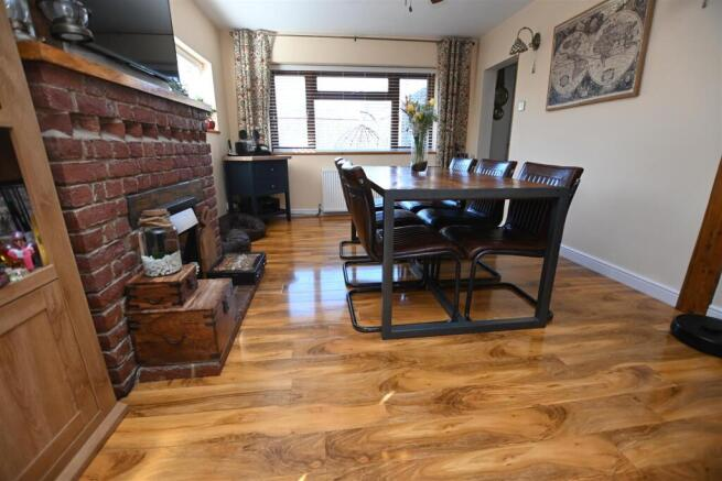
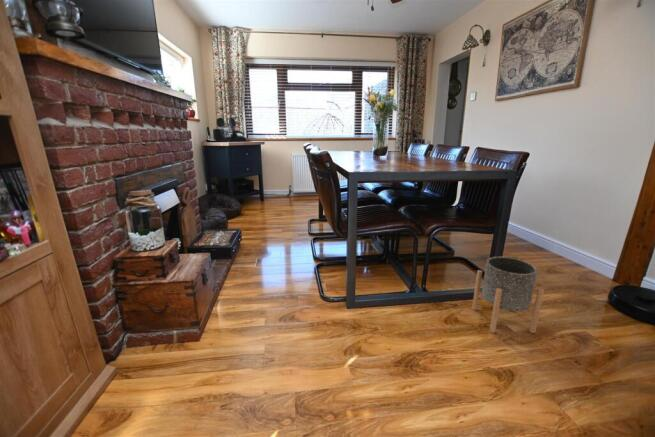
+ planter (506, 293)
